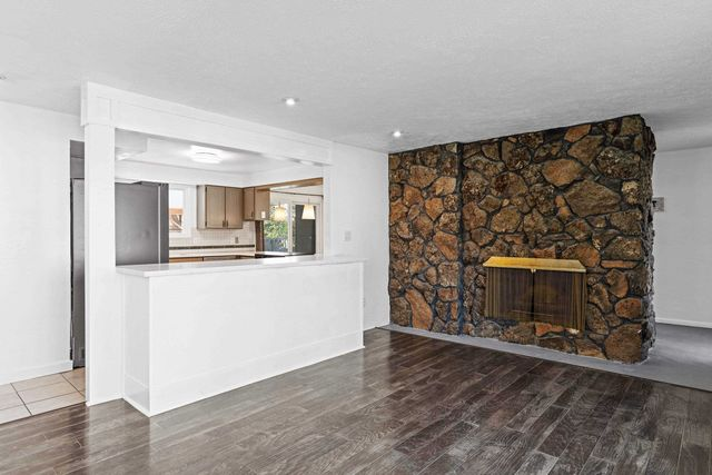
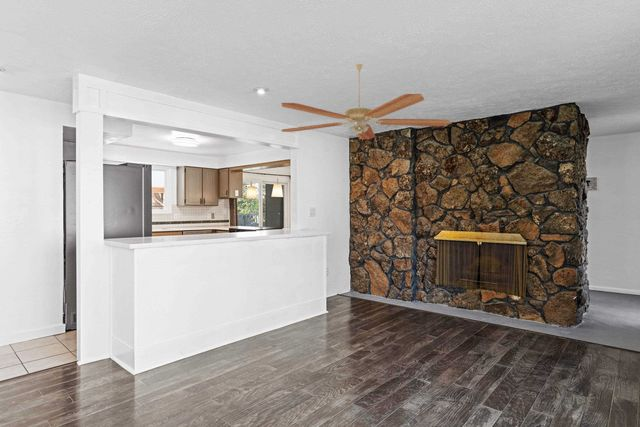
+ ceiling fan (359, 100)
